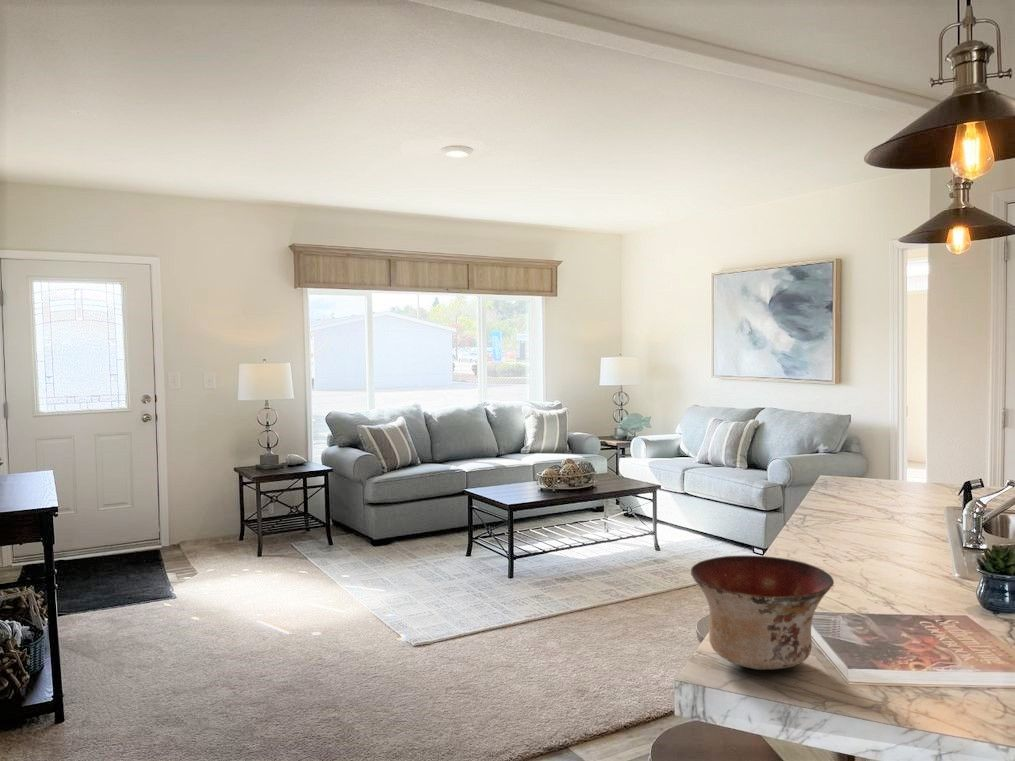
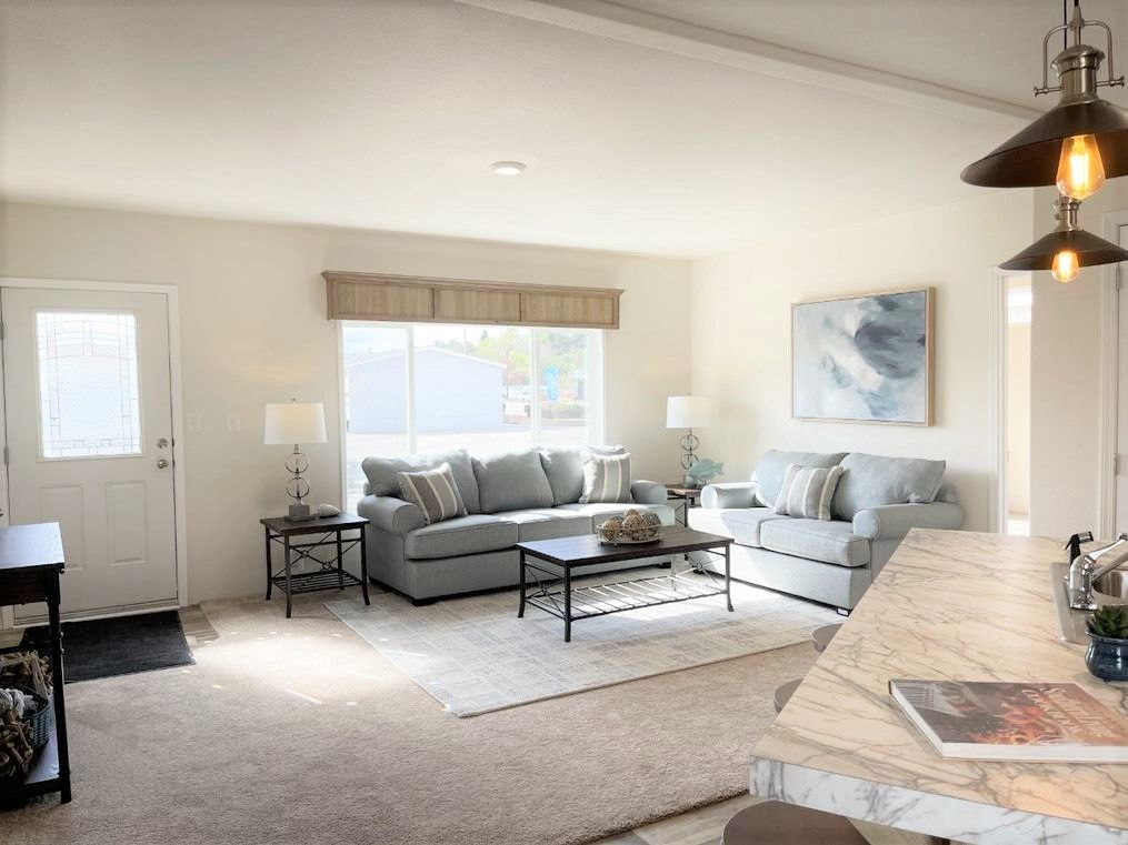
- bowl (760, 617)
